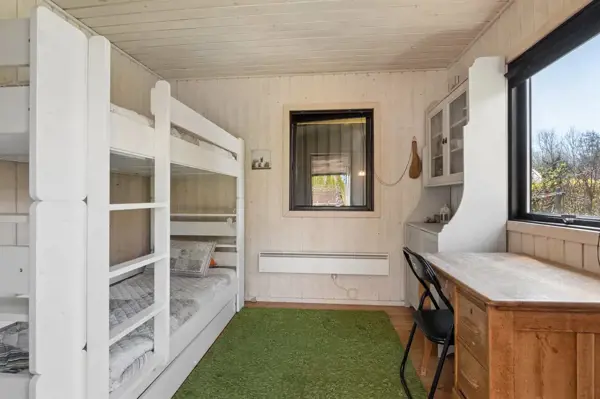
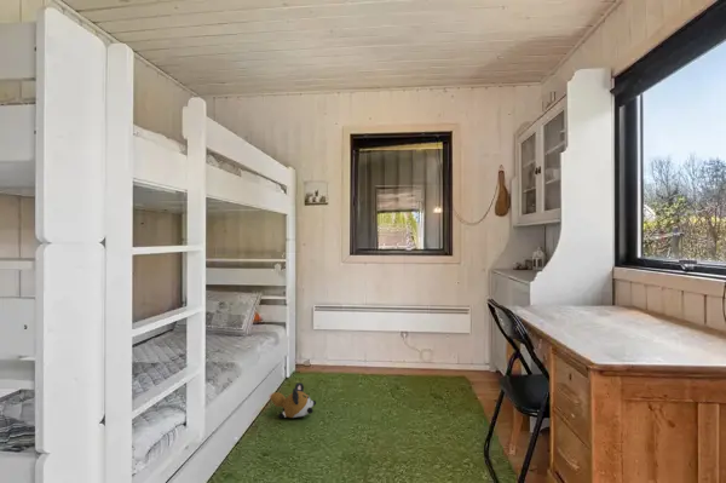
+ plush toy (292, 399)
